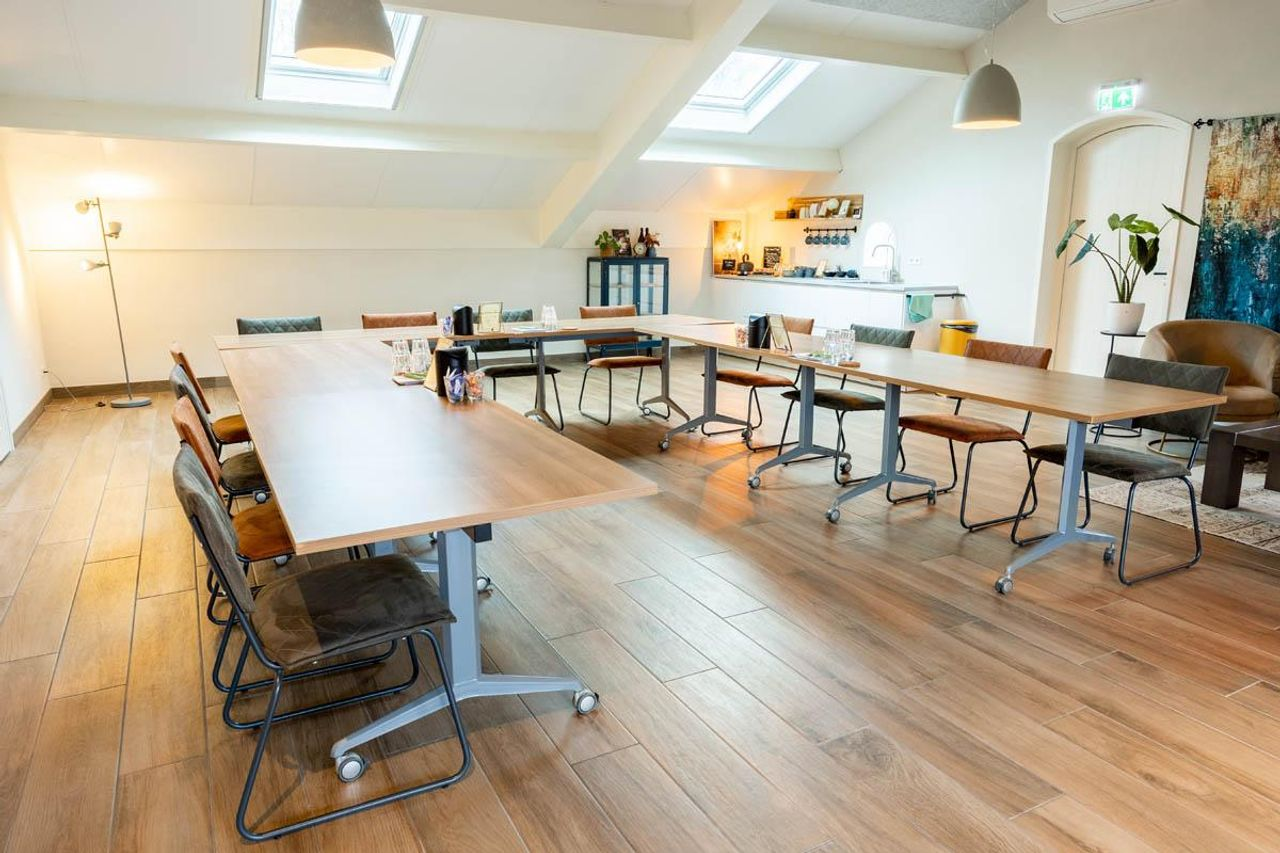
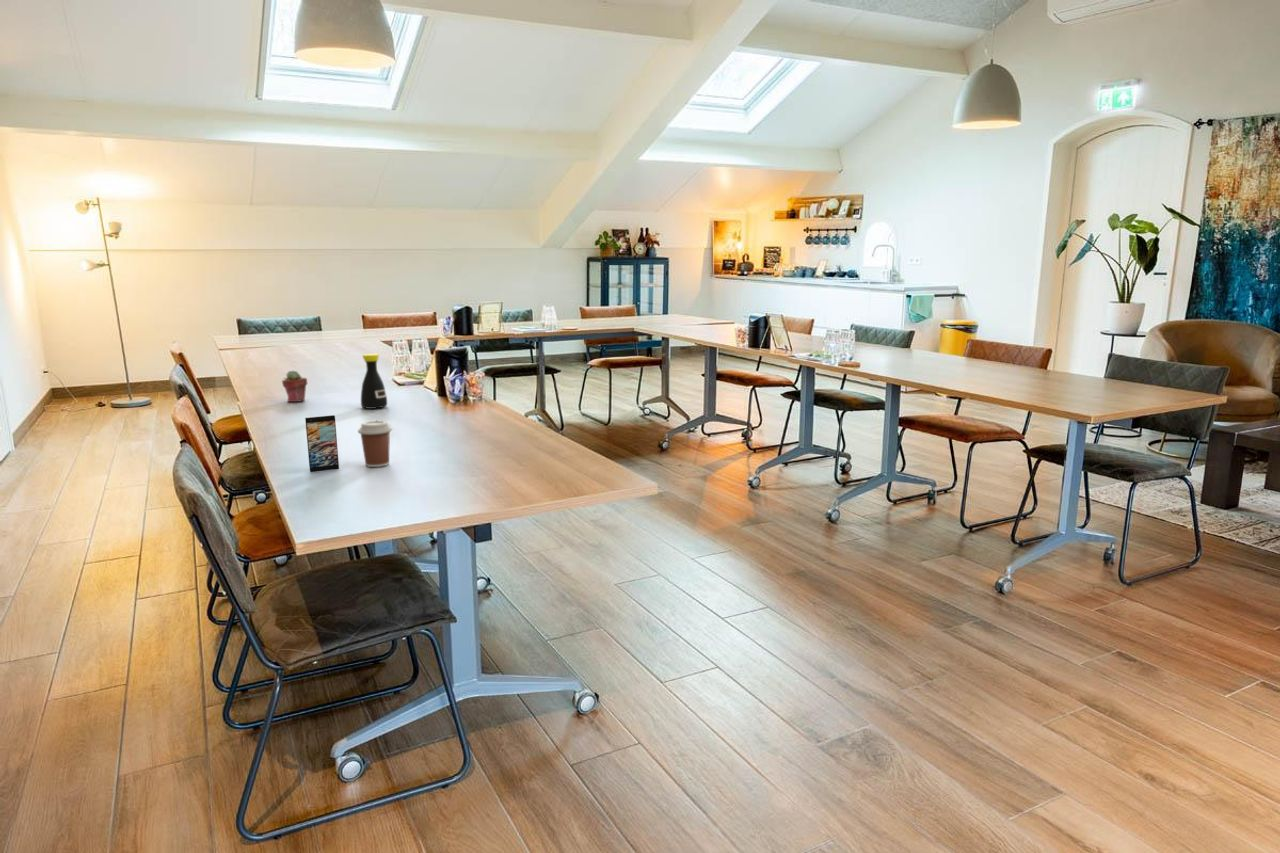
+ potted succulent (295, 385)
+ bottle (372, 380)
+ smartphone (322, 443)
+ coffee cup (376, 443)
